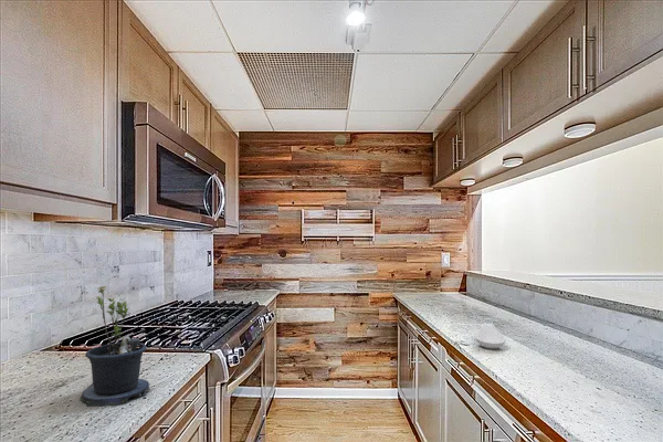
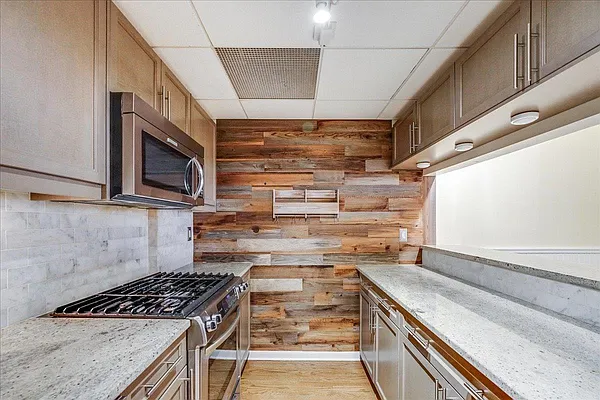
- spoon rest (488, 334)
- potted plant (115, 338)
